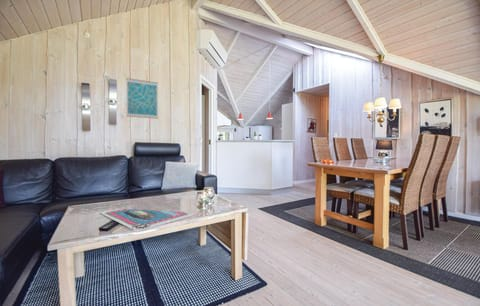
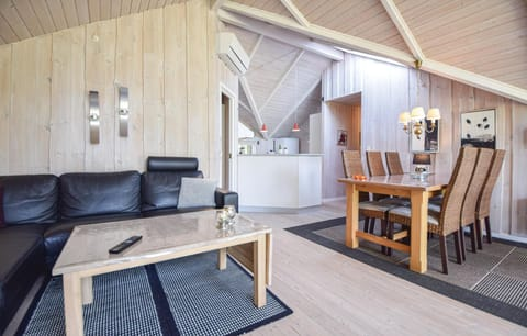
- postcard (146, 213)
- wall art (142, 99)
